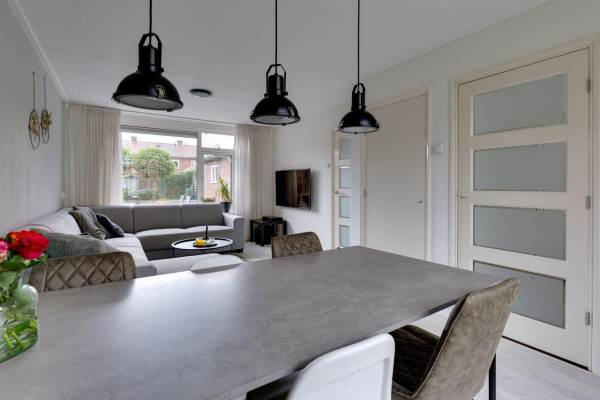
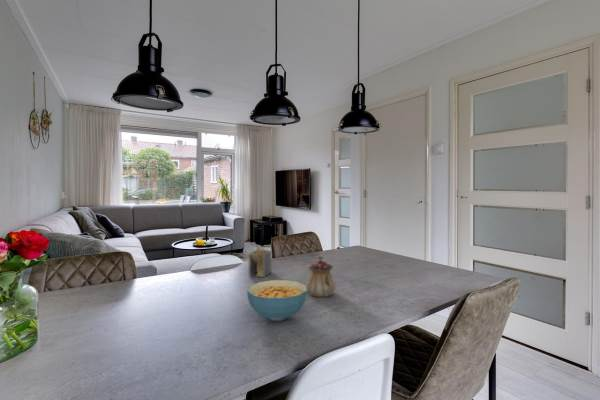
+ napkin holder (260, 259)
+ teapot (321, 275)
+ cereal bowl (277, 302)
